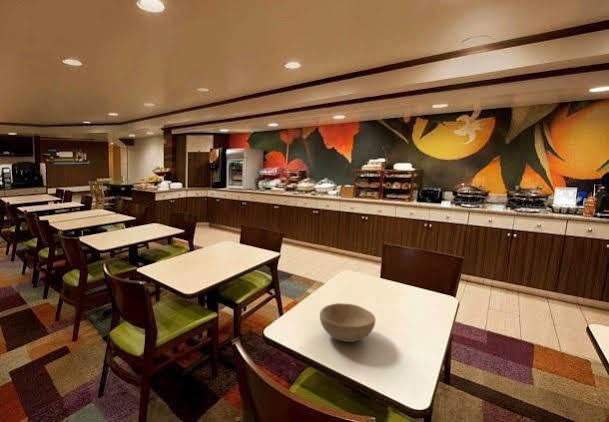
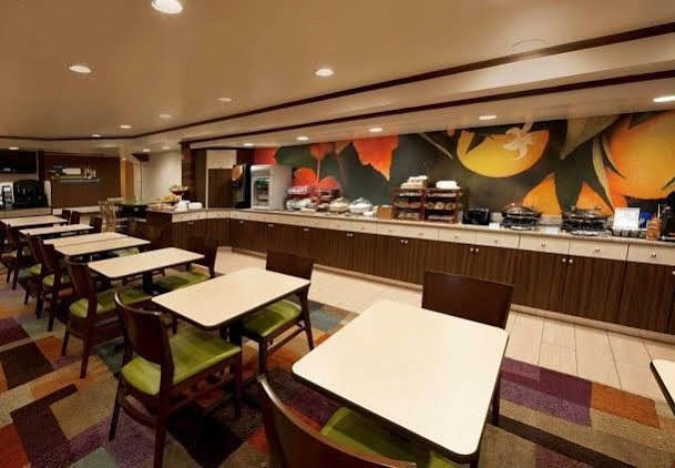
- bowl (346, 325)
